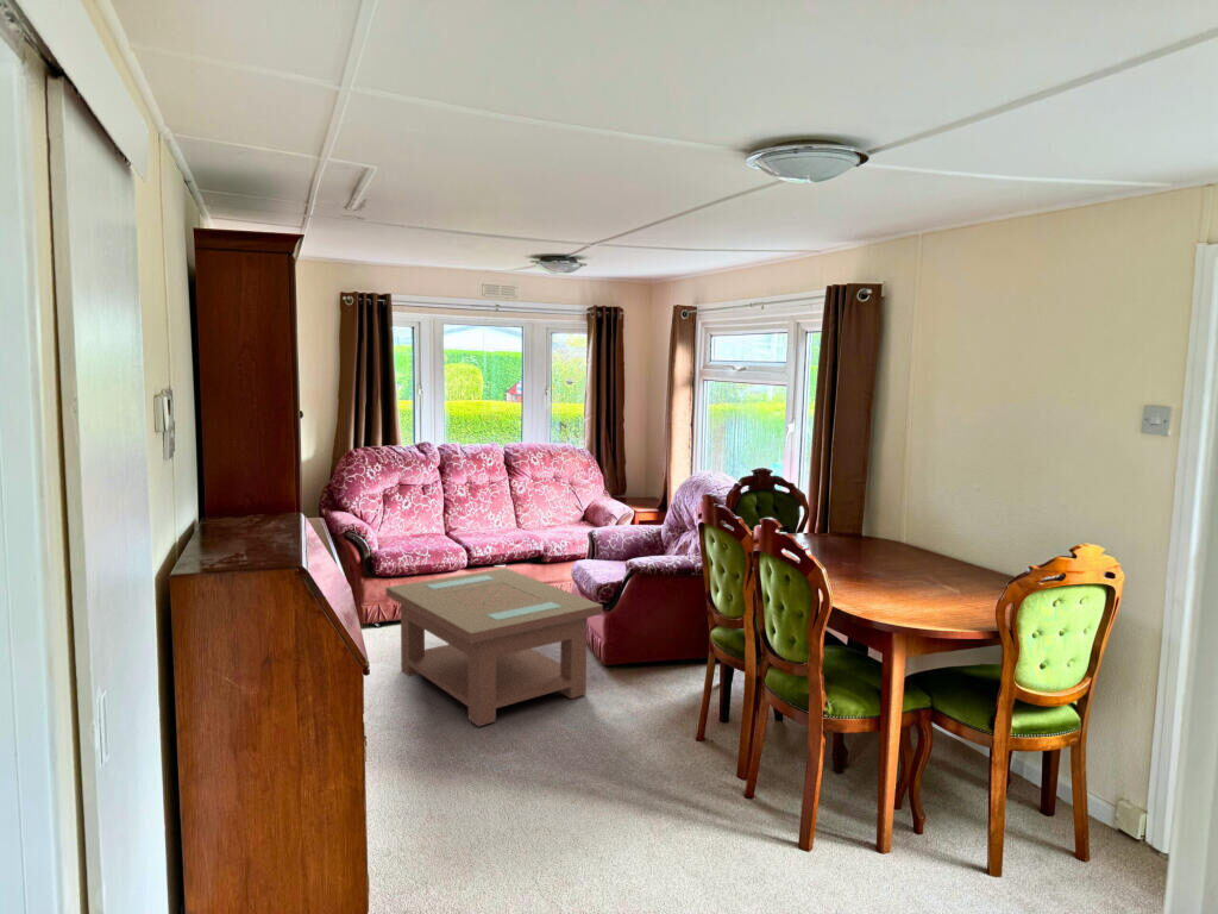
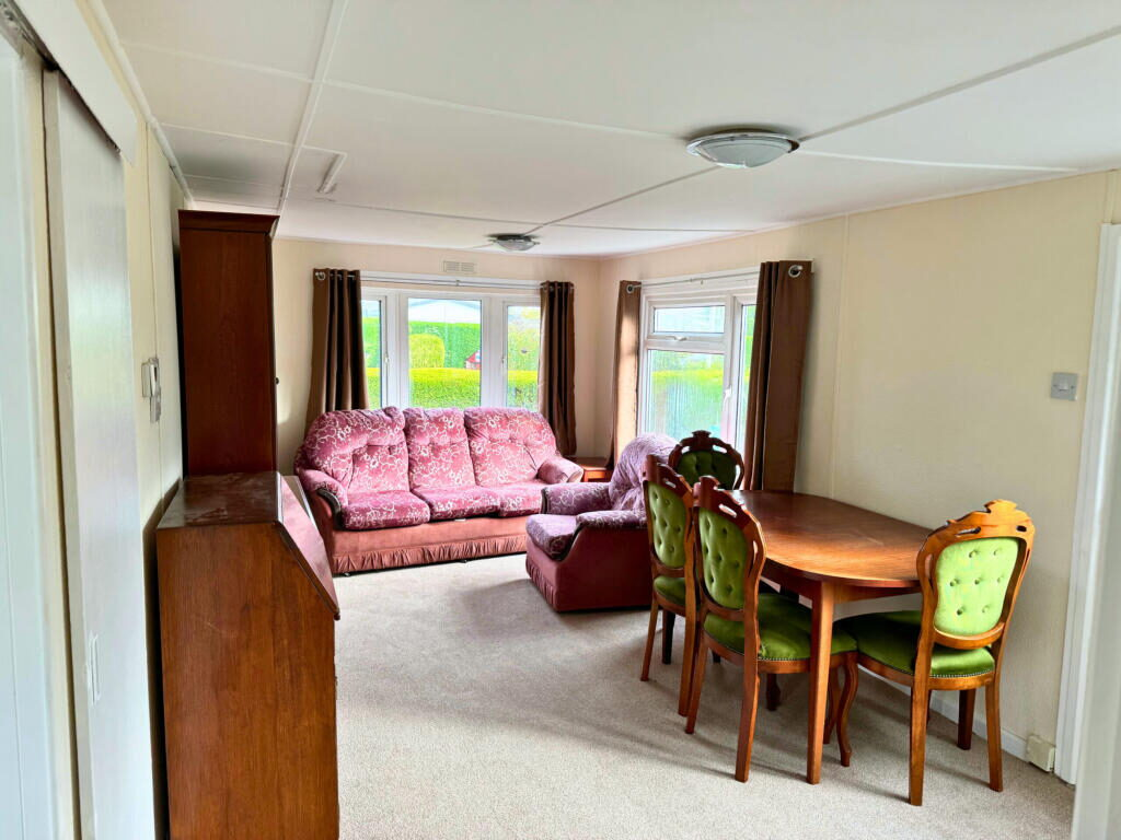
- coffee table (490, 639)
